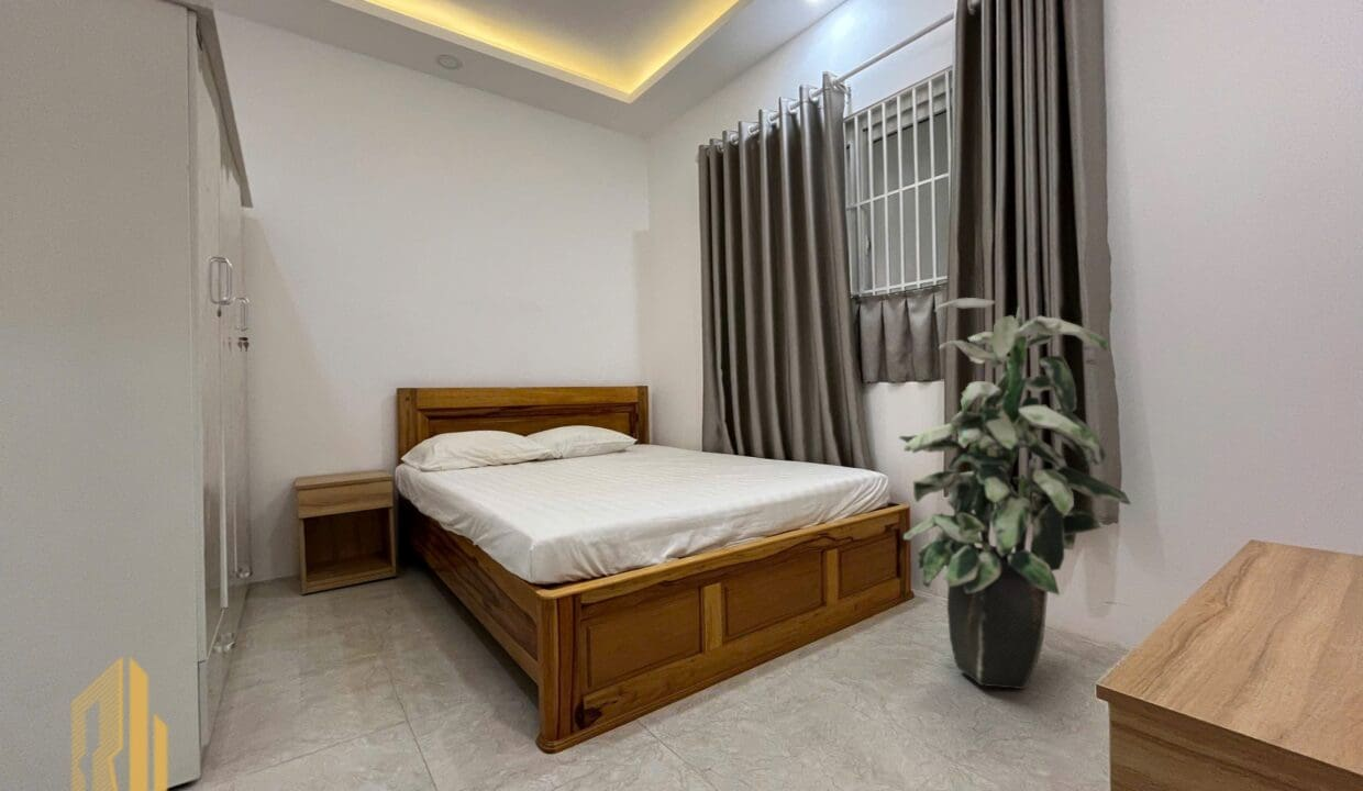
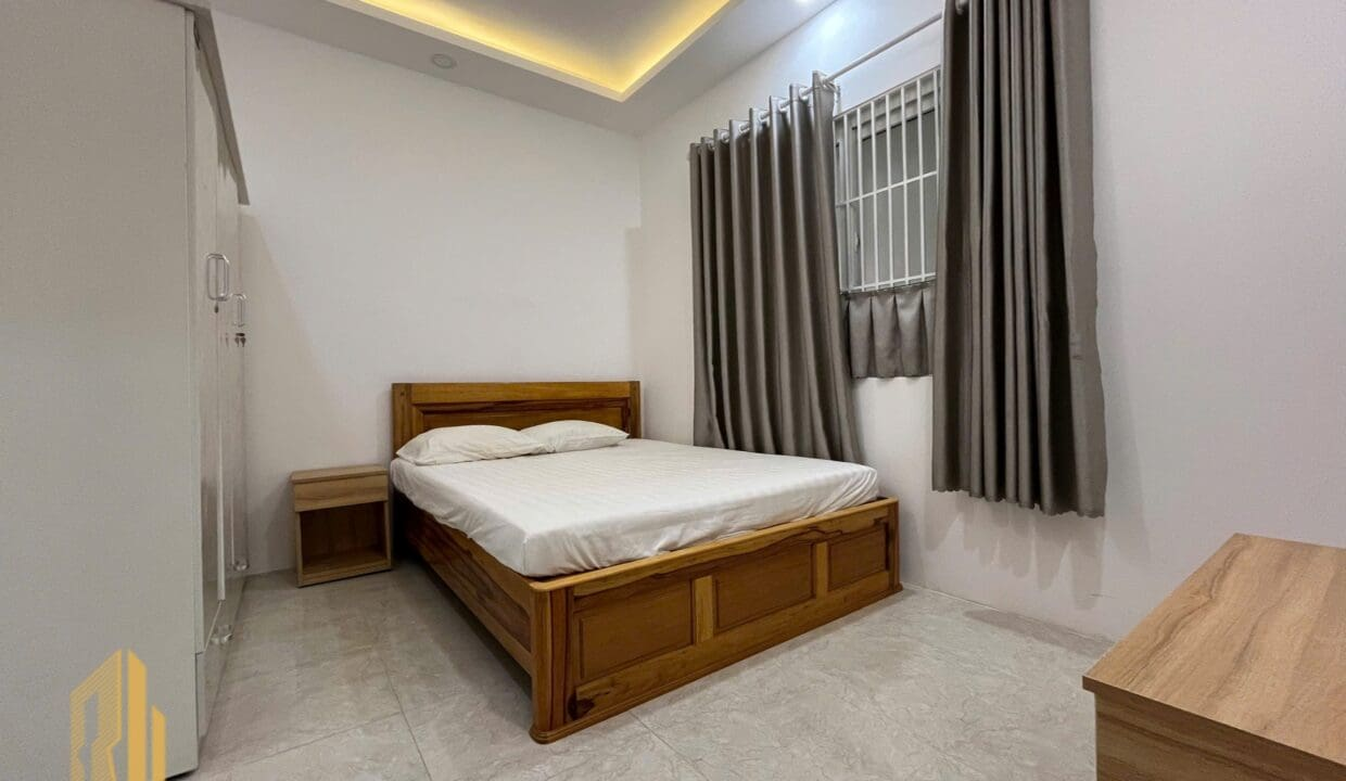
- indoor plant (994, 484)
